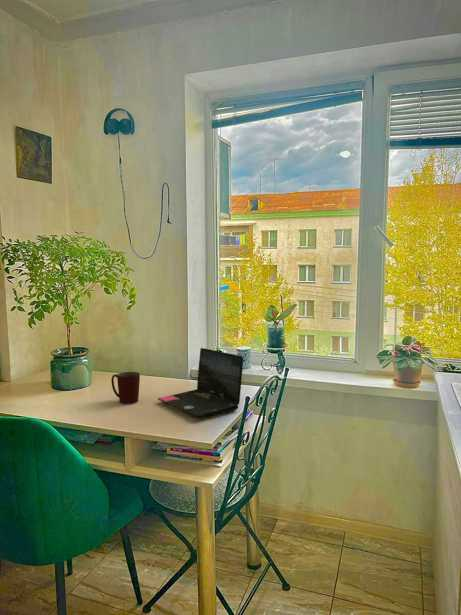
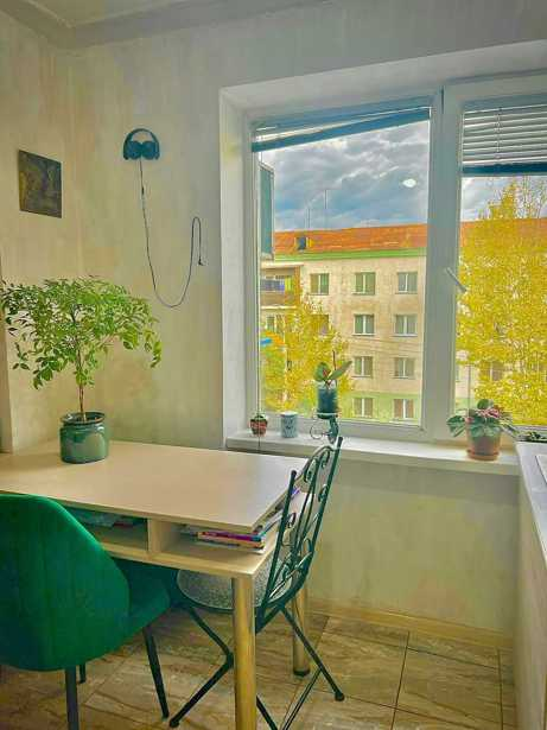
- mug (125, 387)
- laptop (199, 379)
